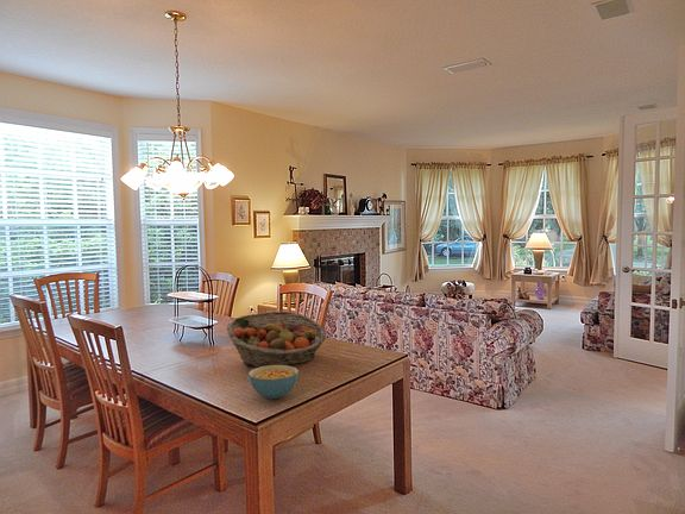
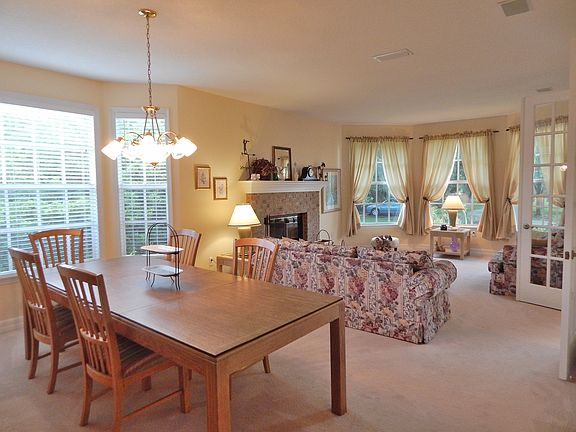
- cereal bowl (274, 383)
- fruit basket (277, 338)
